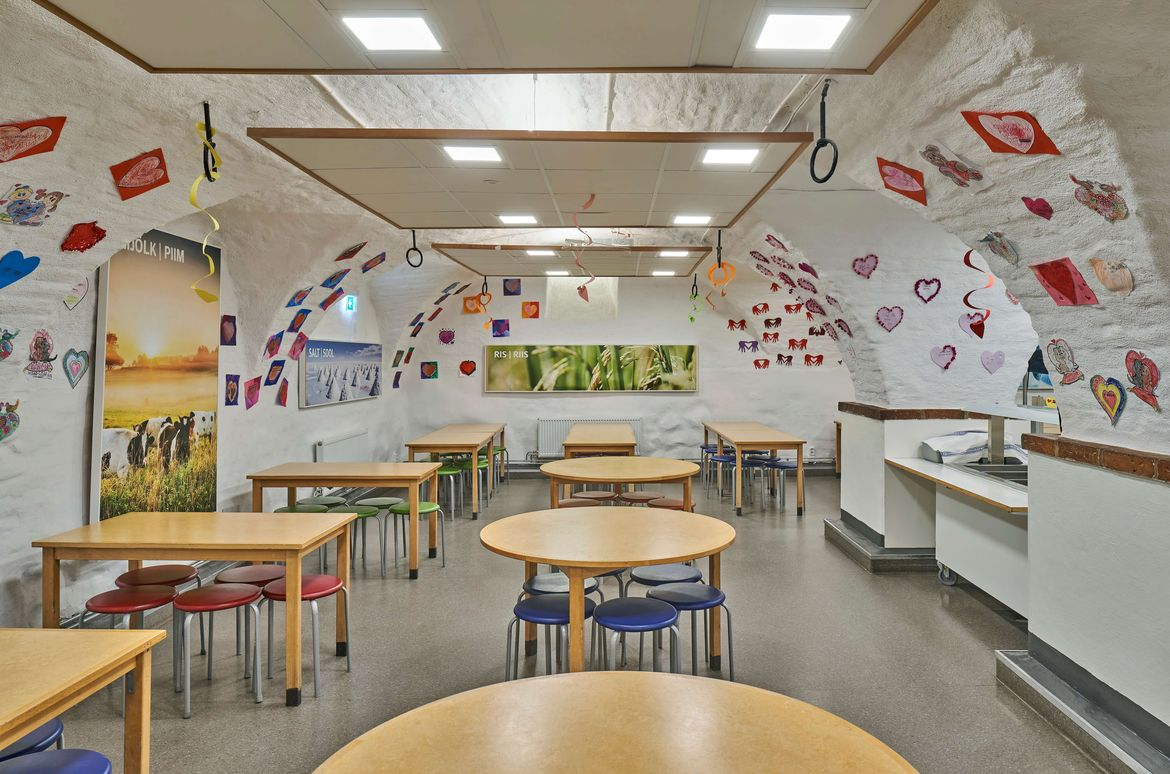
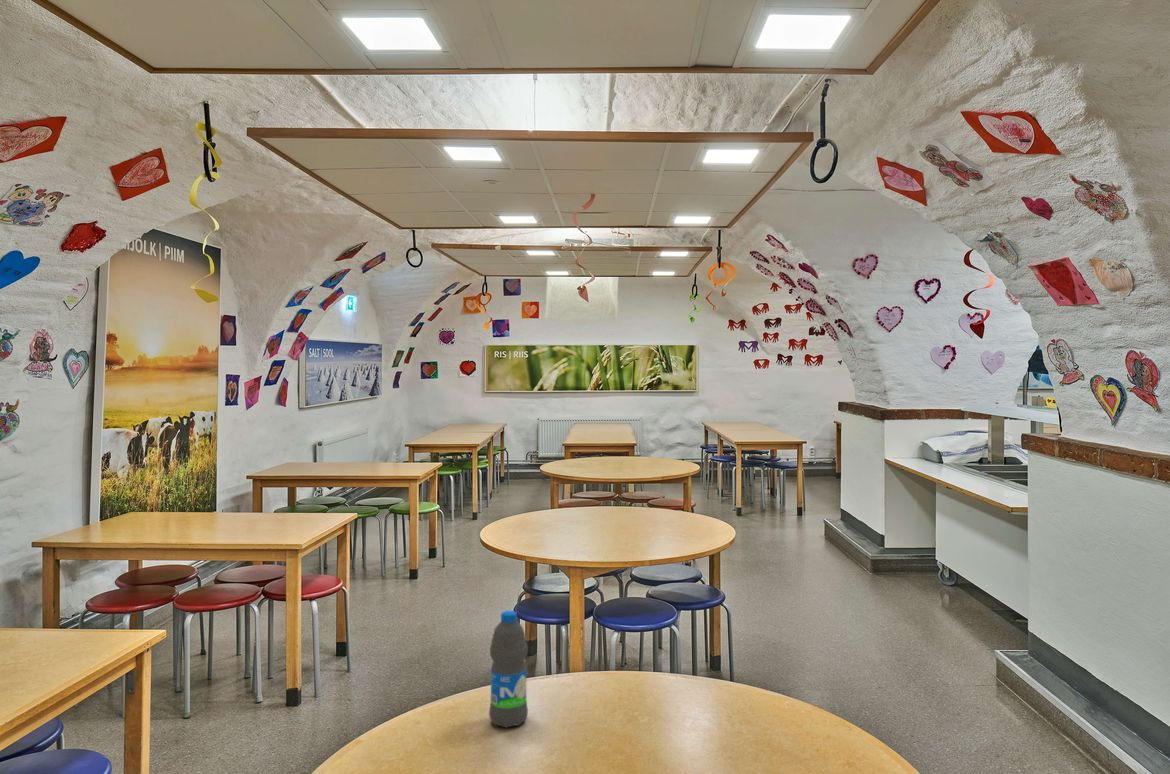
+ water bottle (508, 666)
